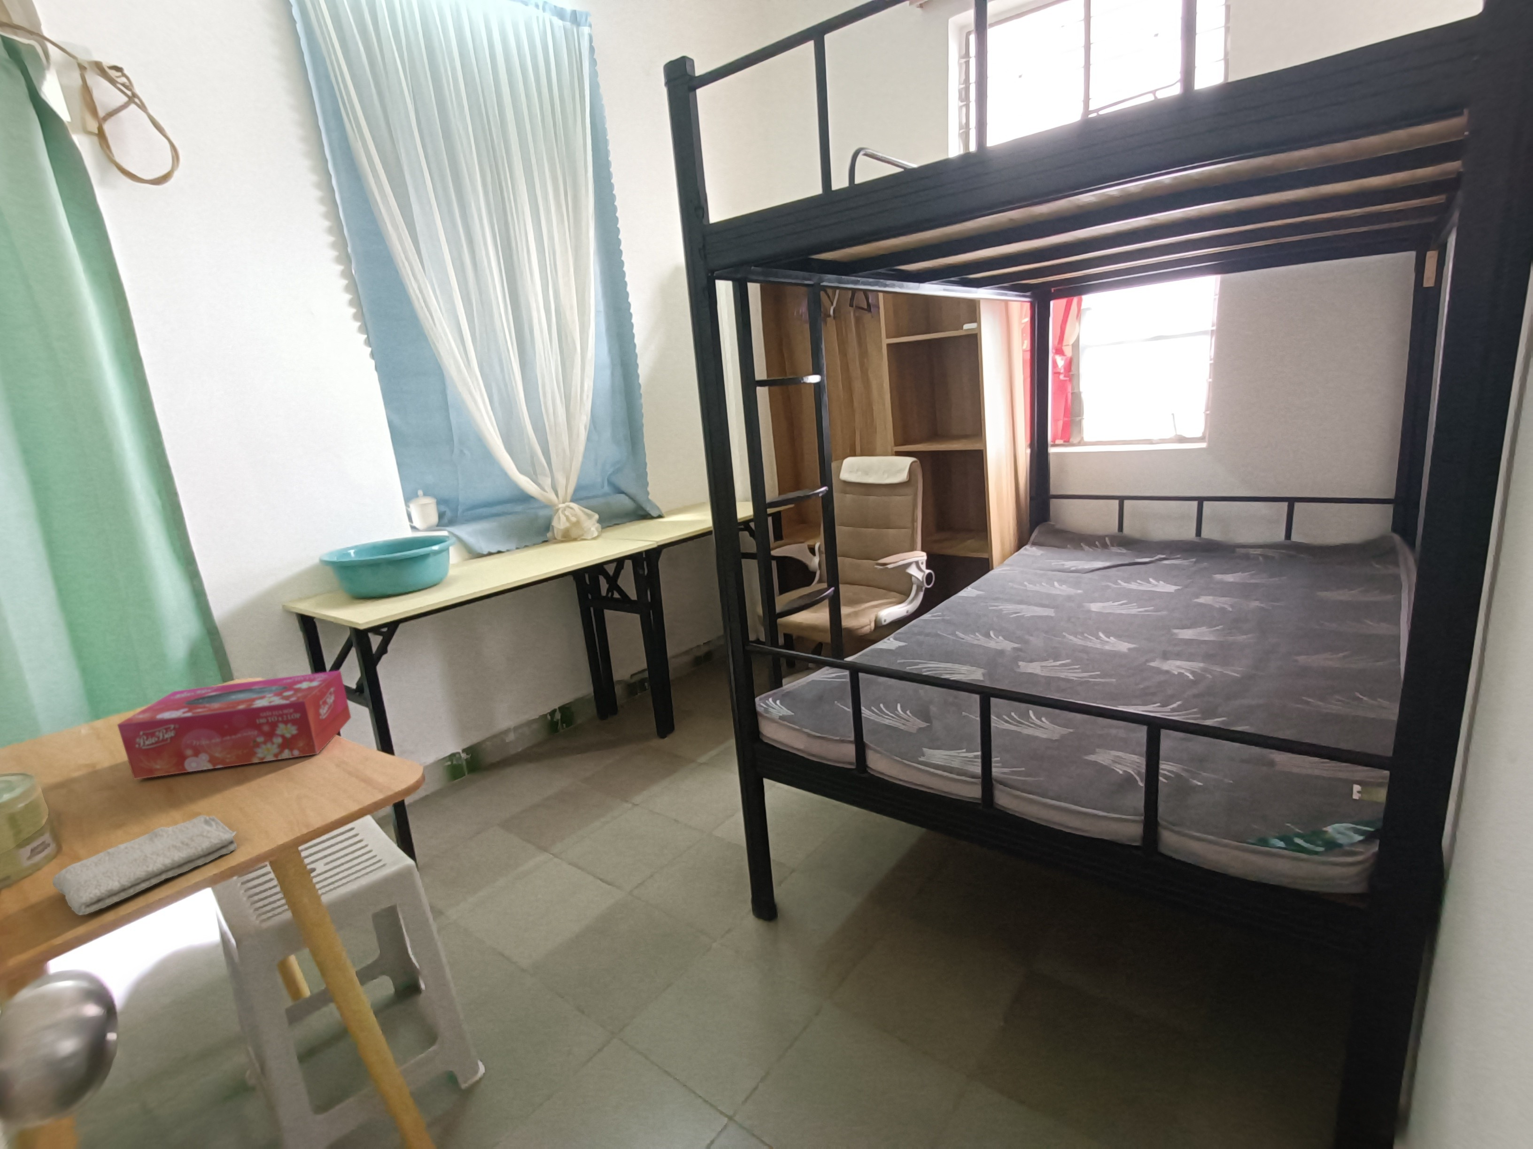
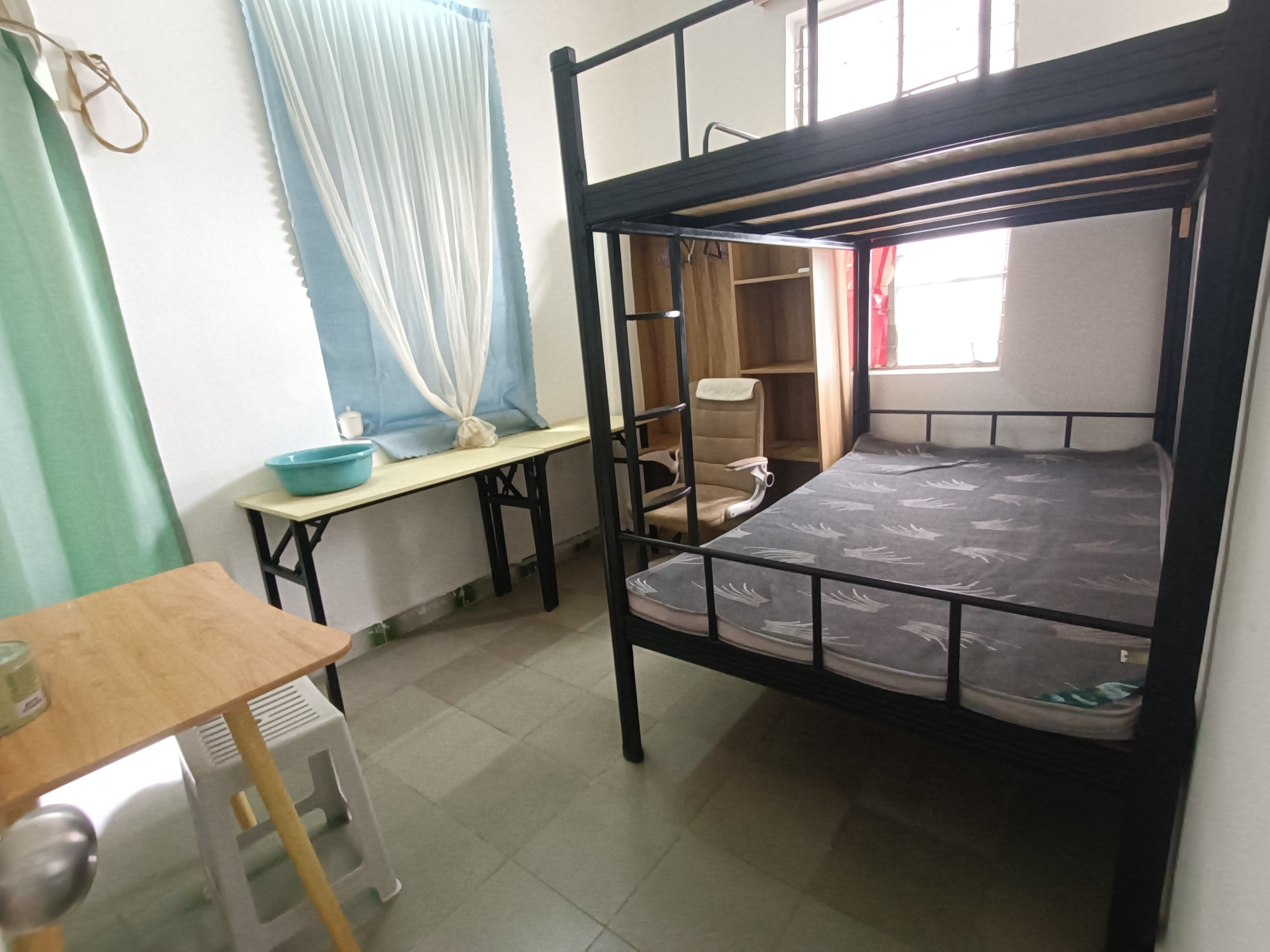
- tissue box (244, 722)
- washcloth (150, 859)
